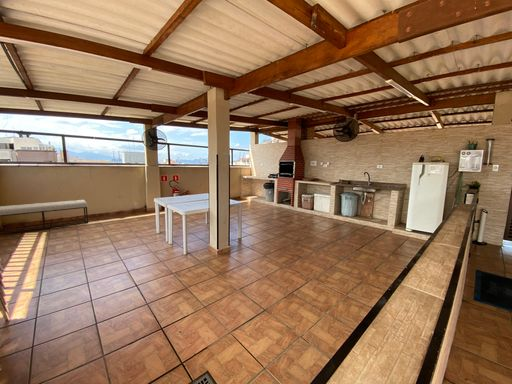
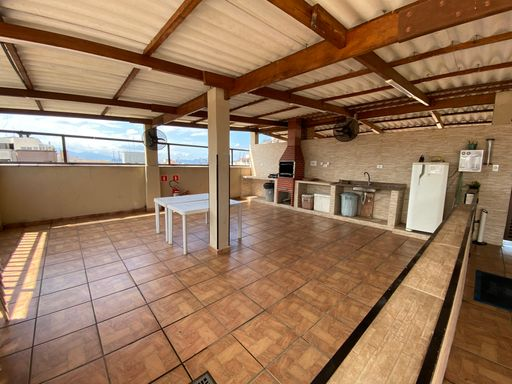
- bench (43, 215)
